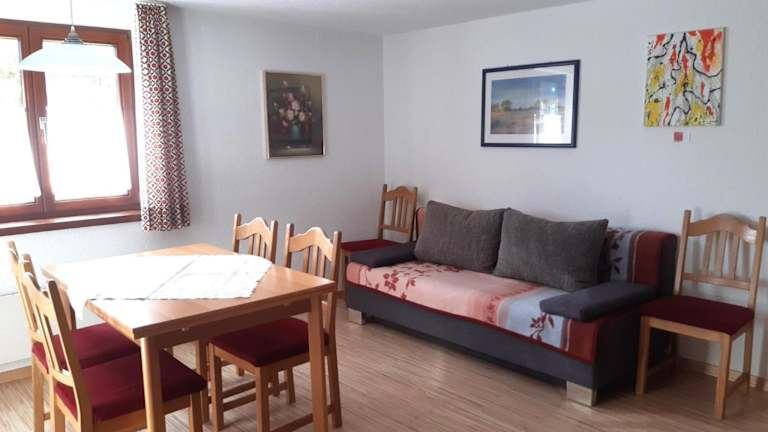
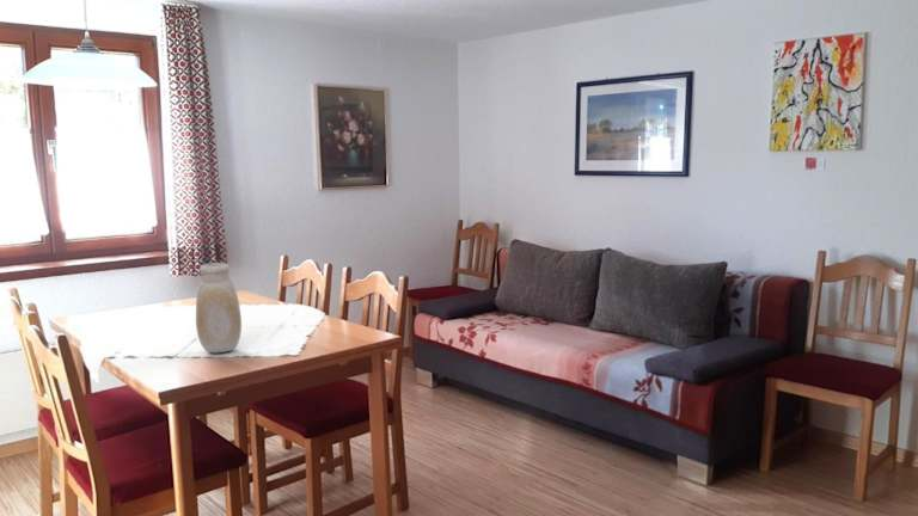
+ vase (233, 302)
